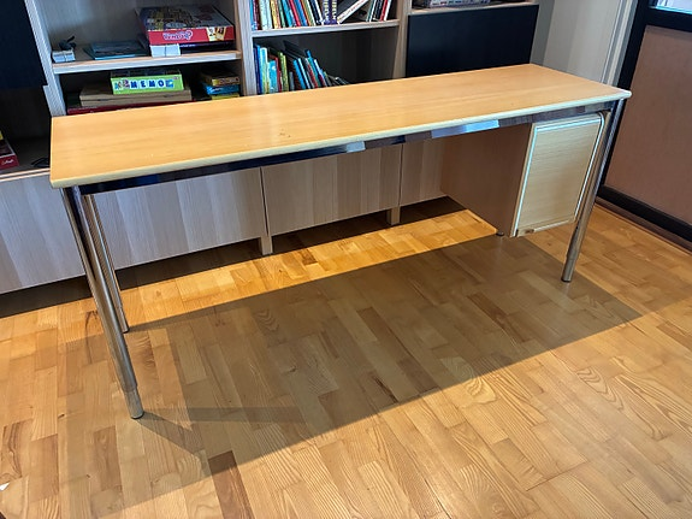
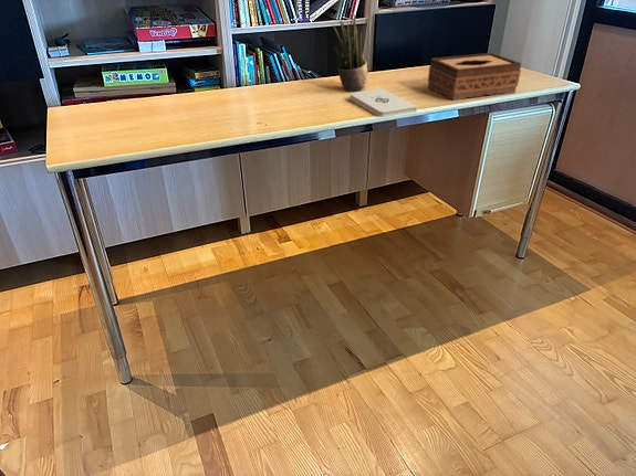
+ notepad (380, 102)
+ potted plant (350, 52)
+ tissue box (472, 75)
